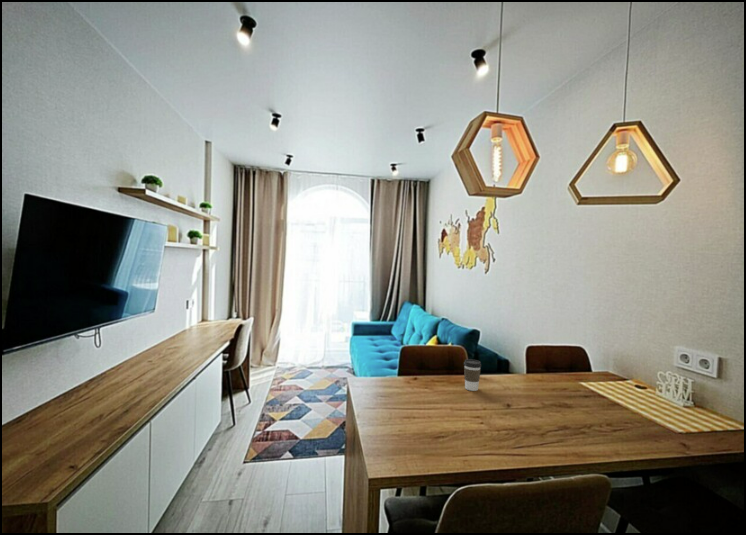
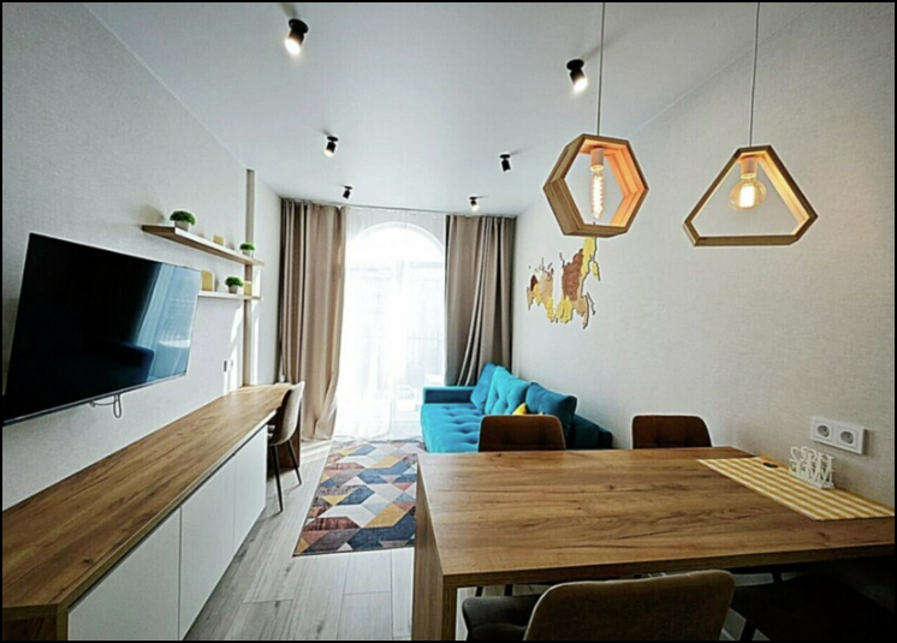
- coffee cup (472, 374)
